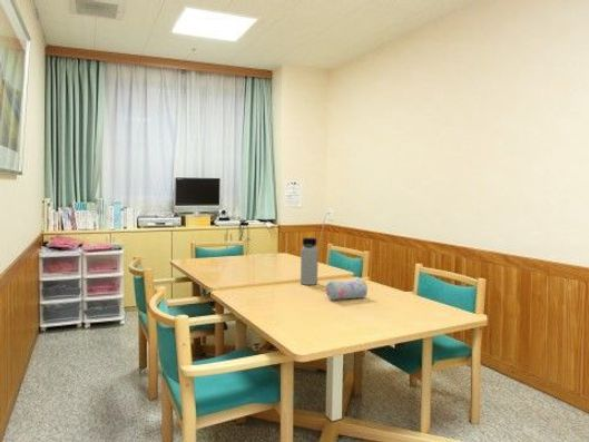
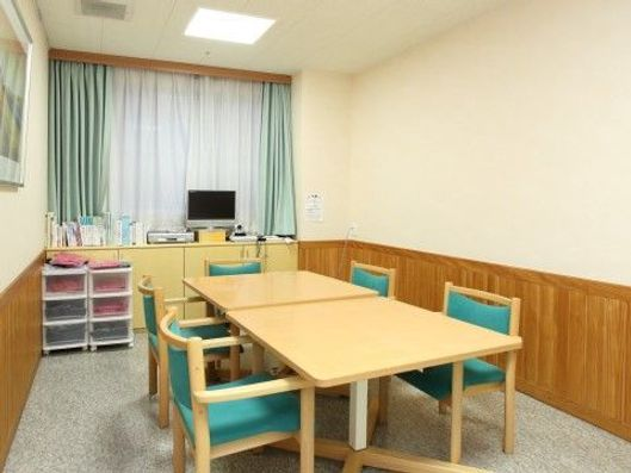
- water bottle (308, 261)
- pencil case (346, 288)
